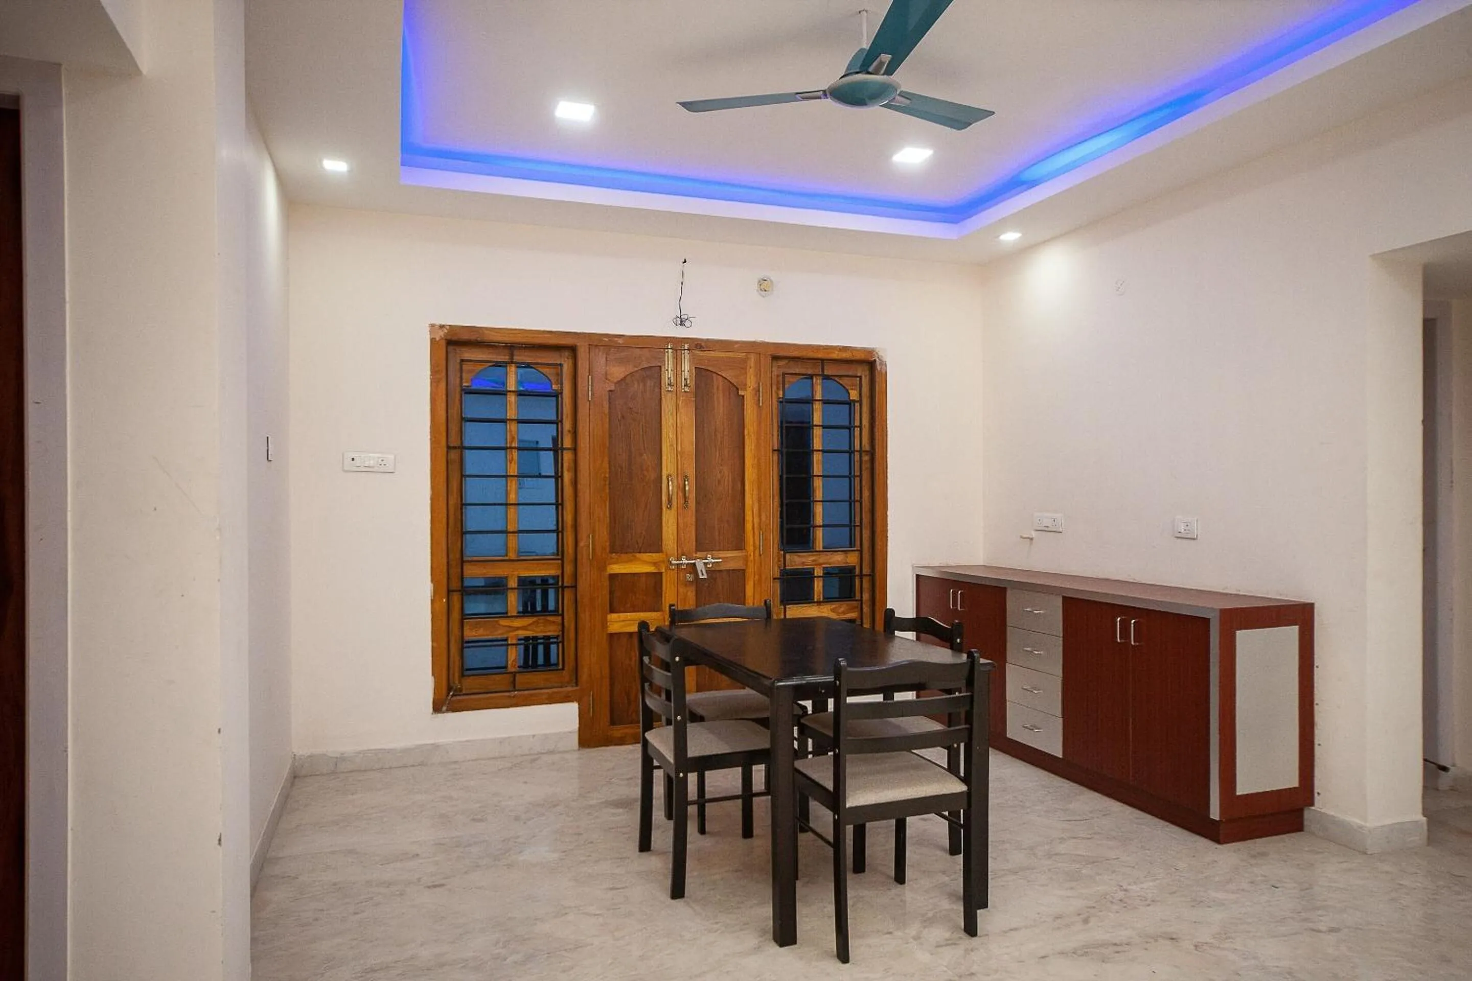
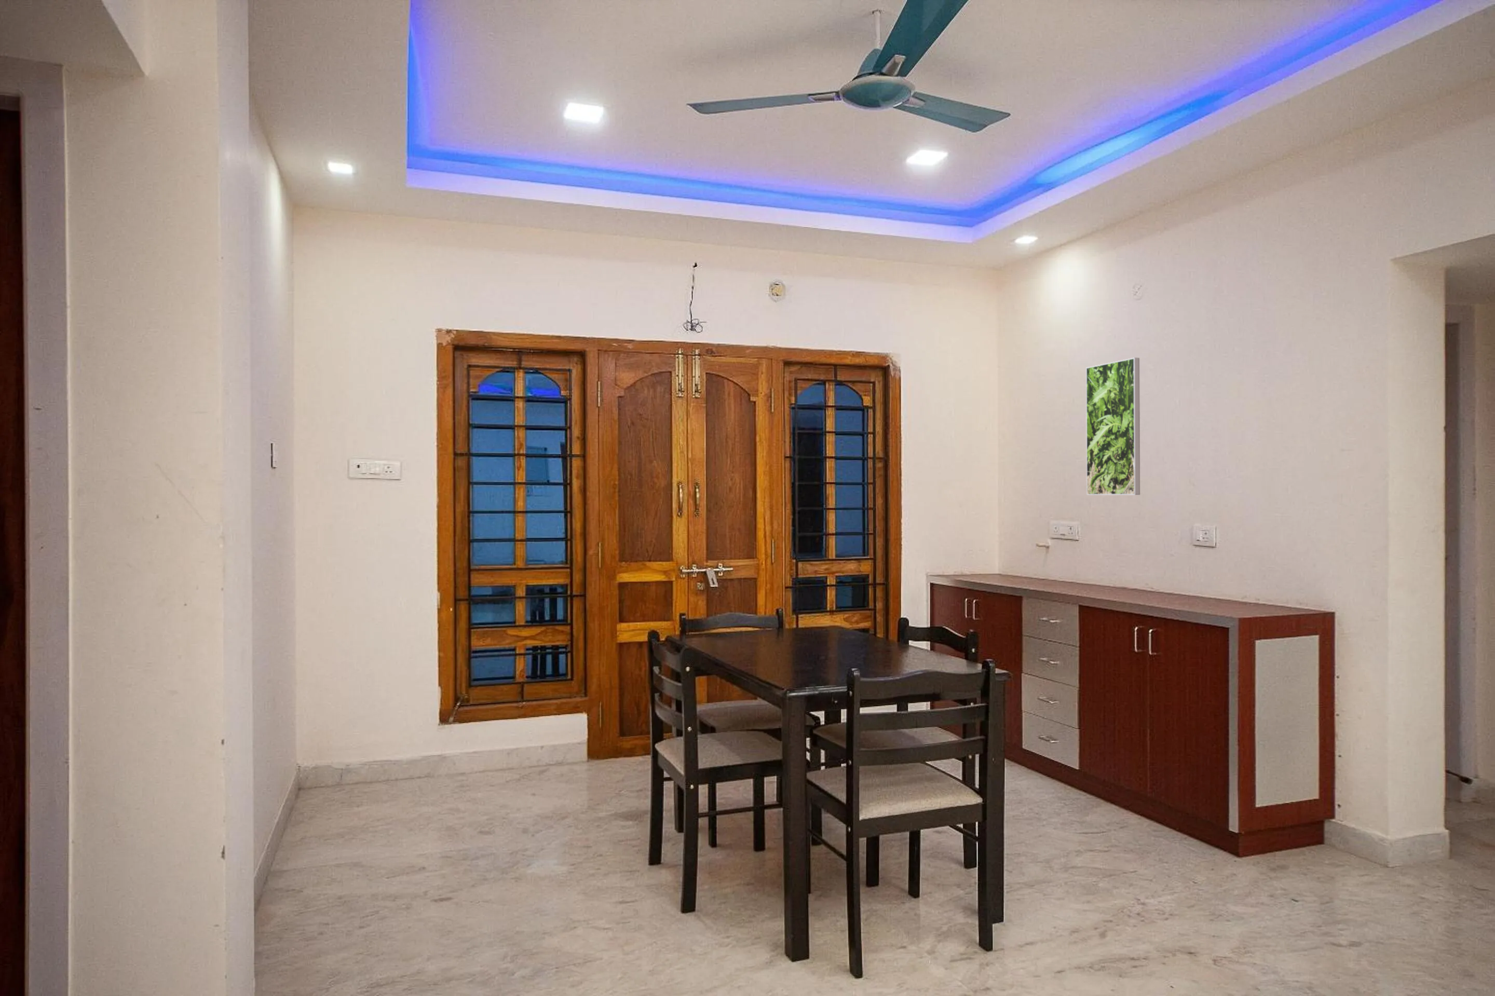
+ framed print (1112, 428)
